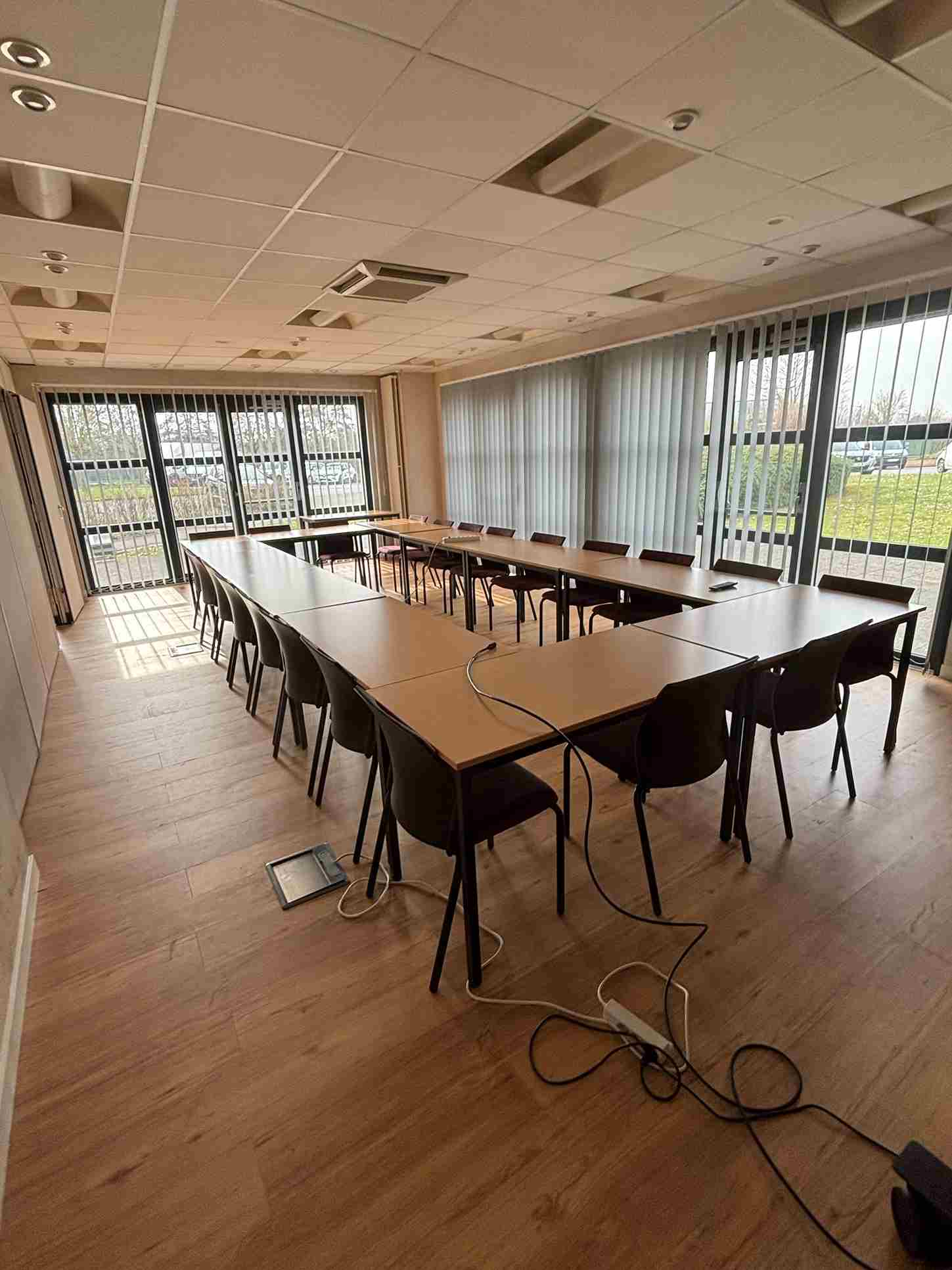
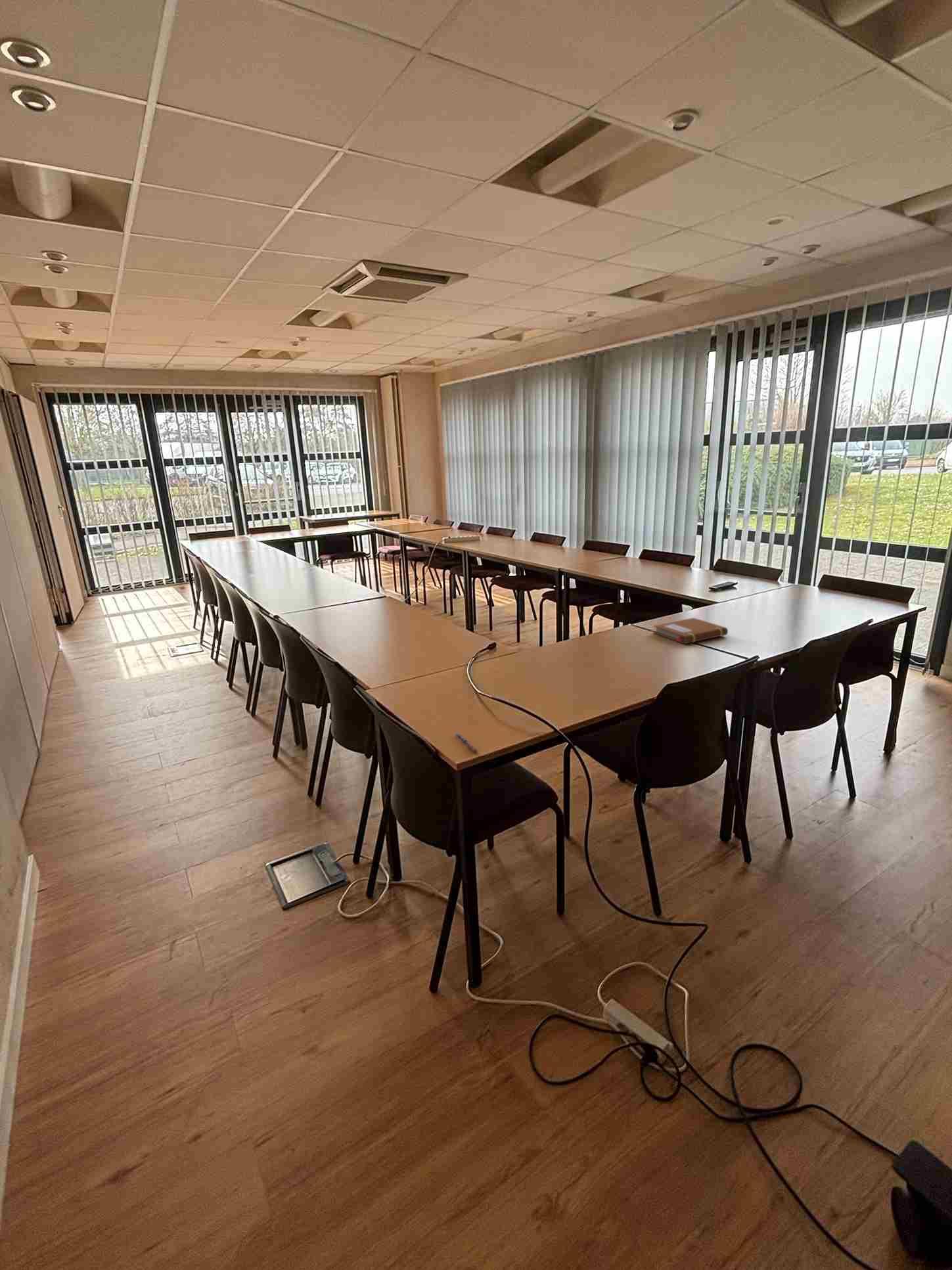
+ pen (466, 741)
+ notebook (689, 631)
